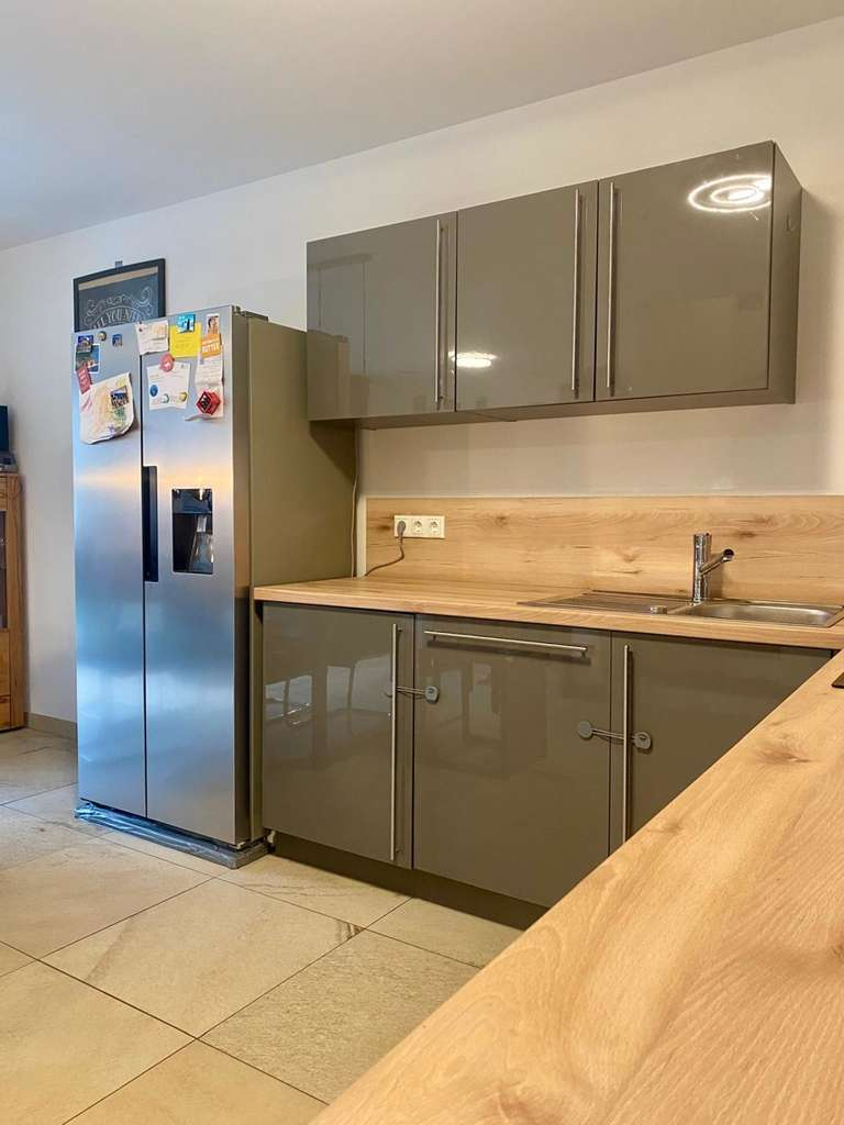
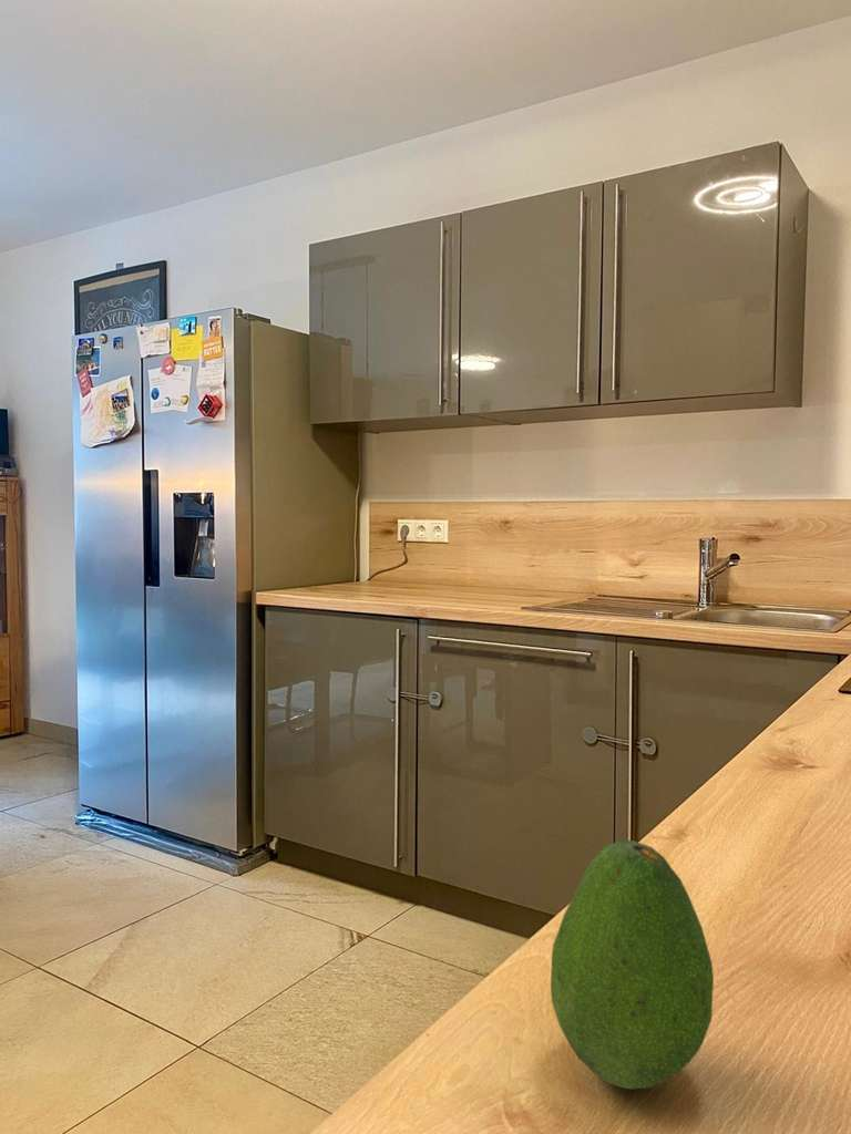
+ fruit (630, 958)
